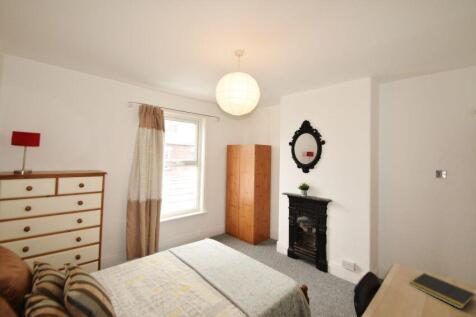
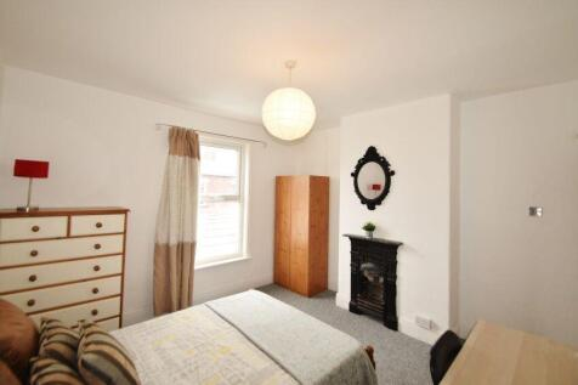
- notepad (440, 288)
